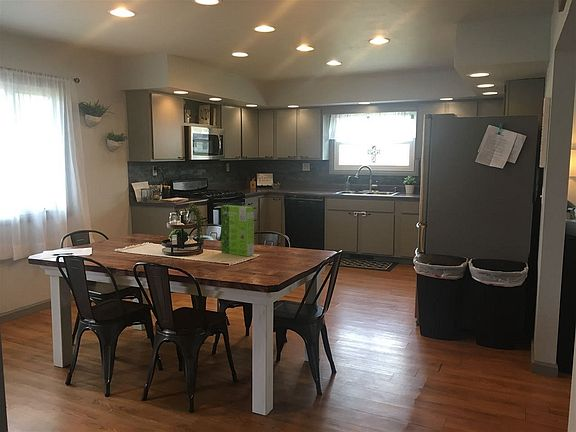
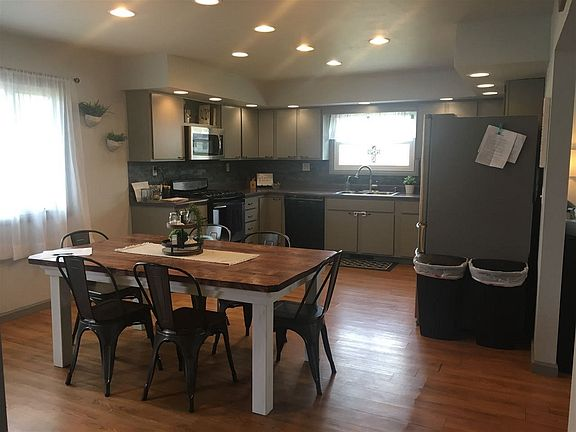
- cake mix box (237, 230)
